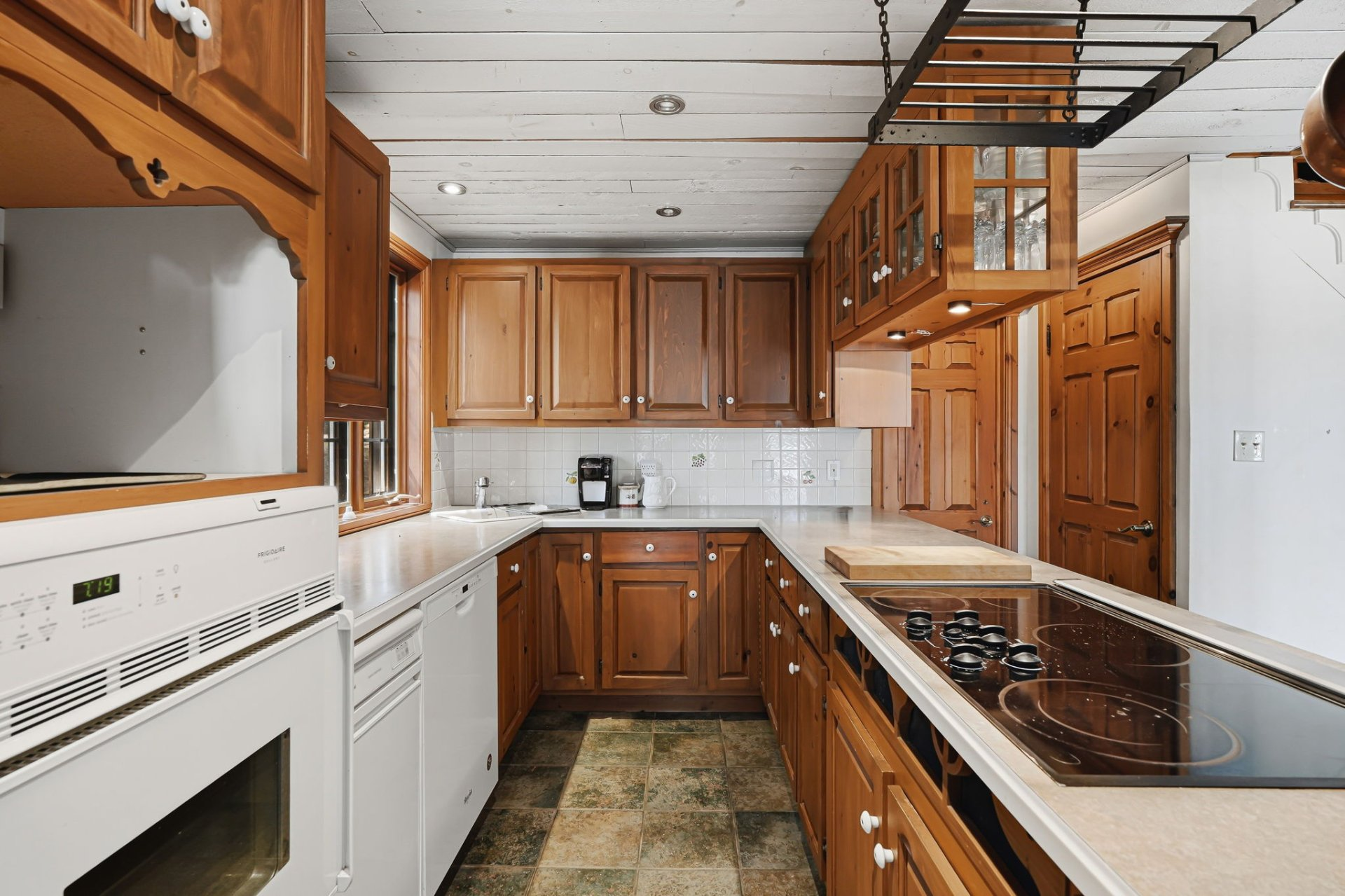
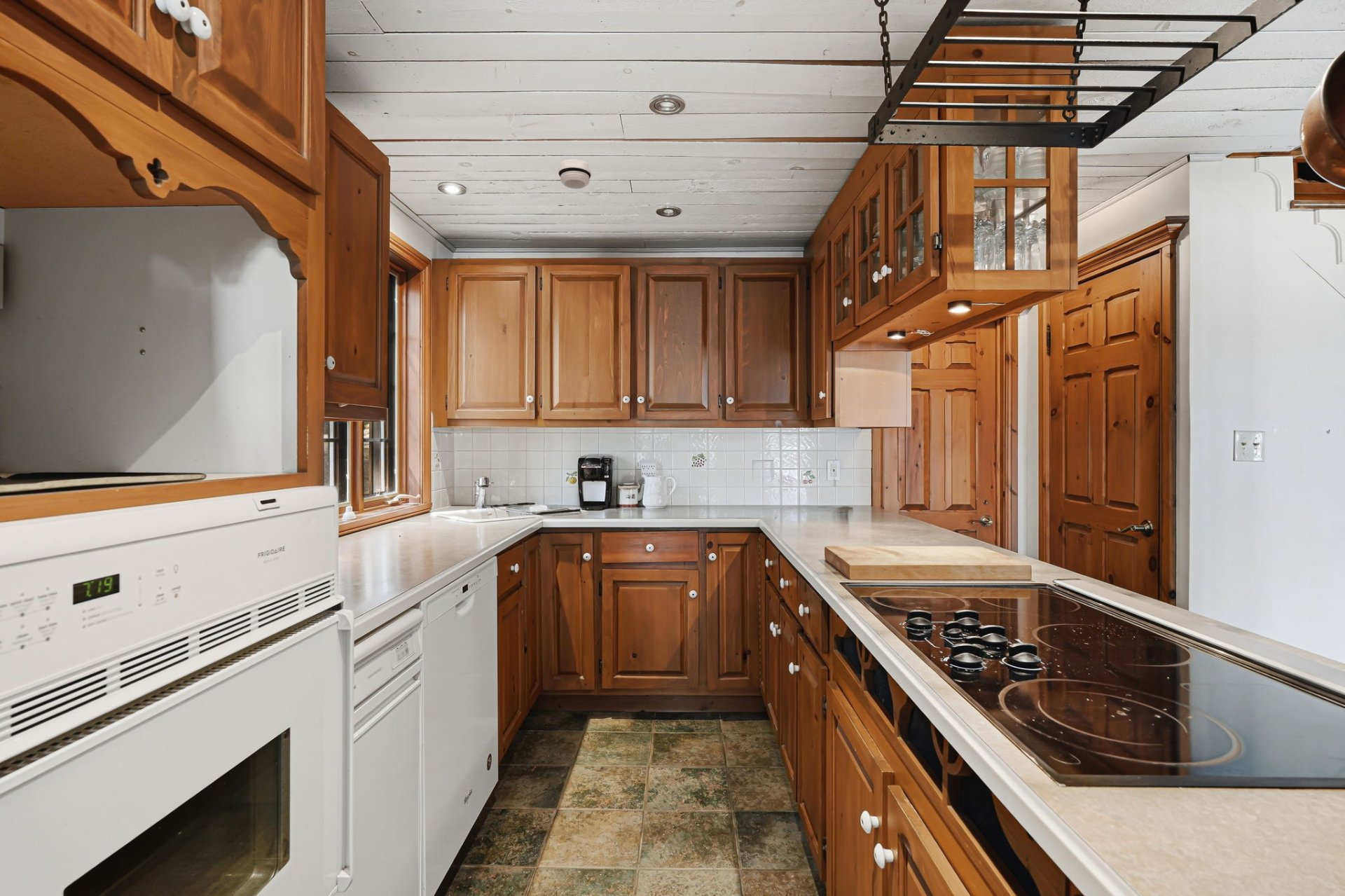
+ smoke detector (574, 174)
